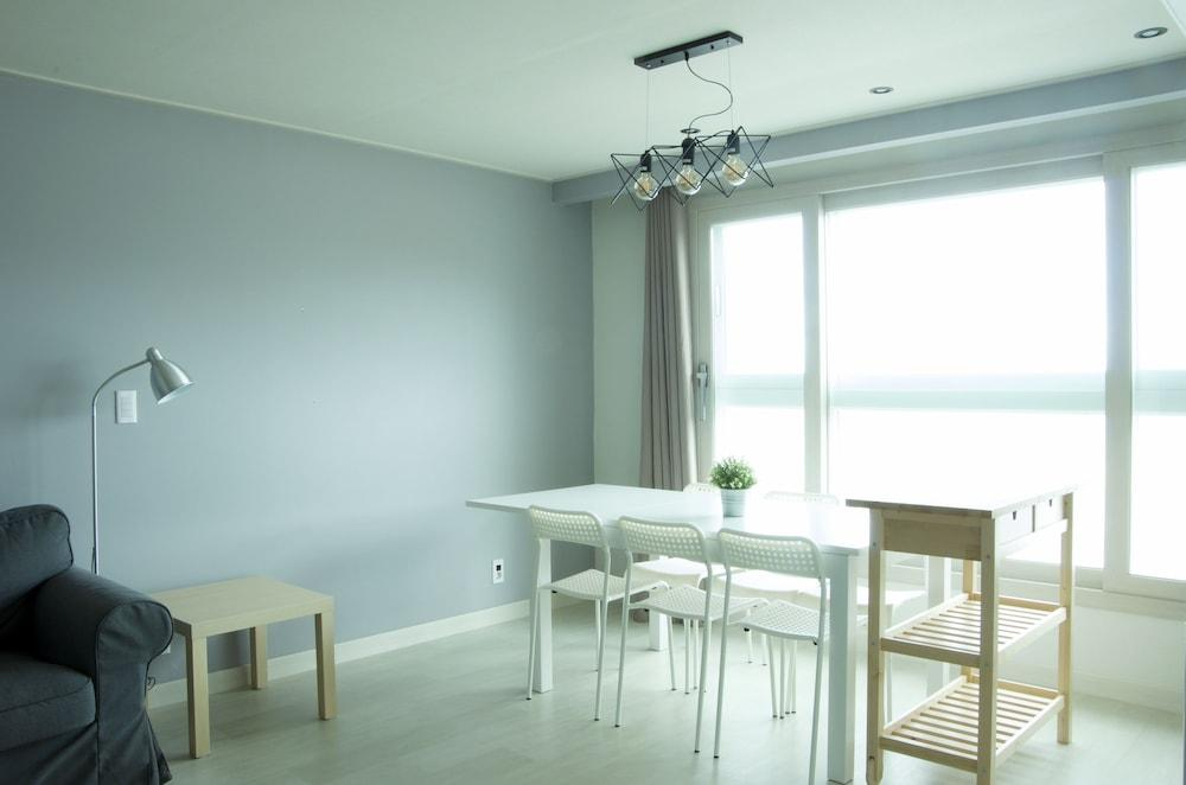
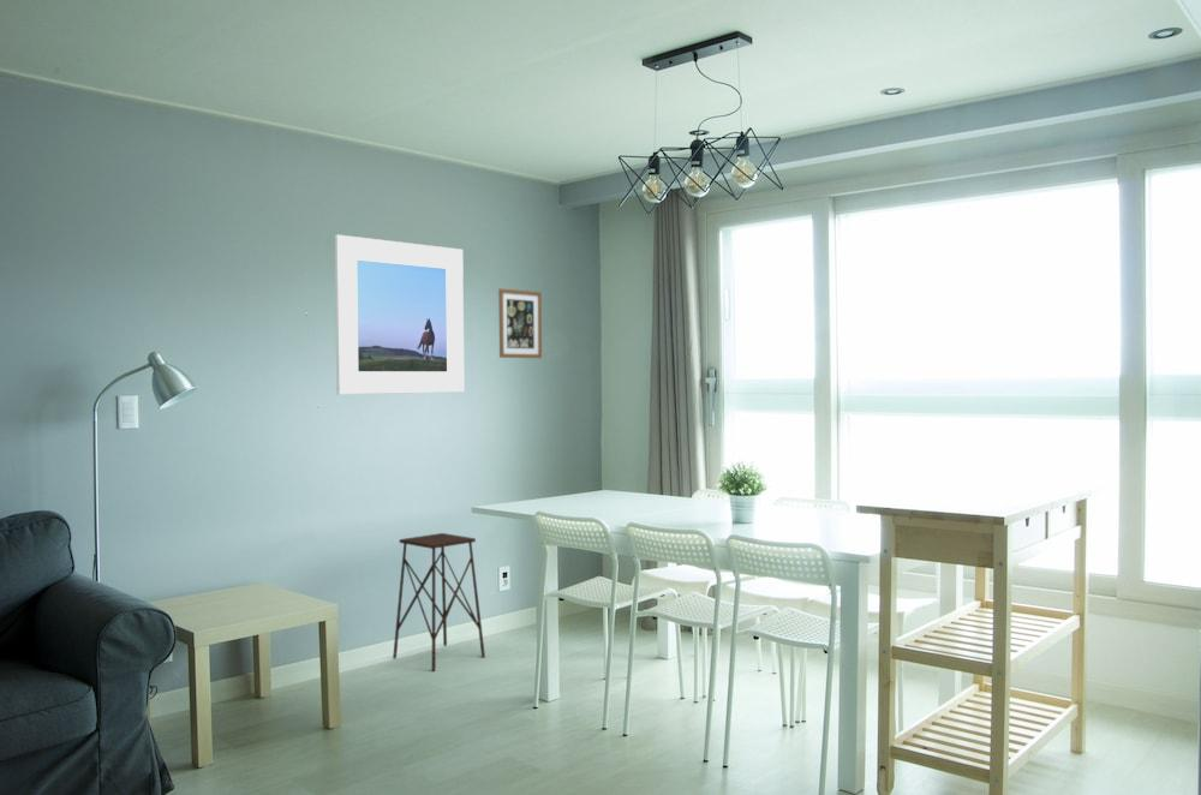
+ wall art (520, 323)
+ side table (442, 598)
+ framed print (402, 317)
